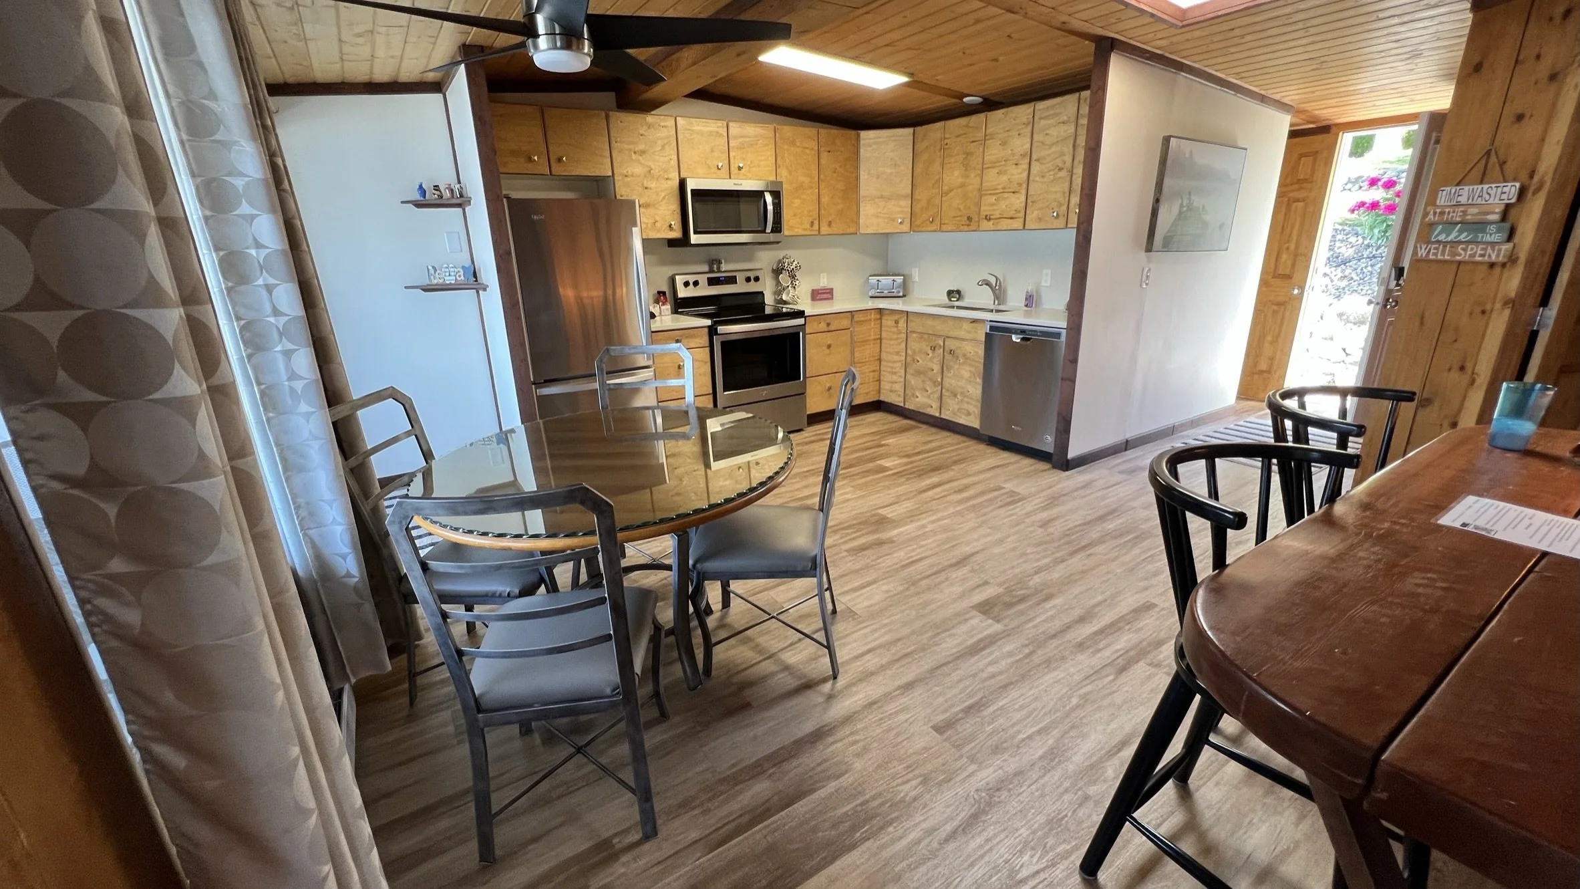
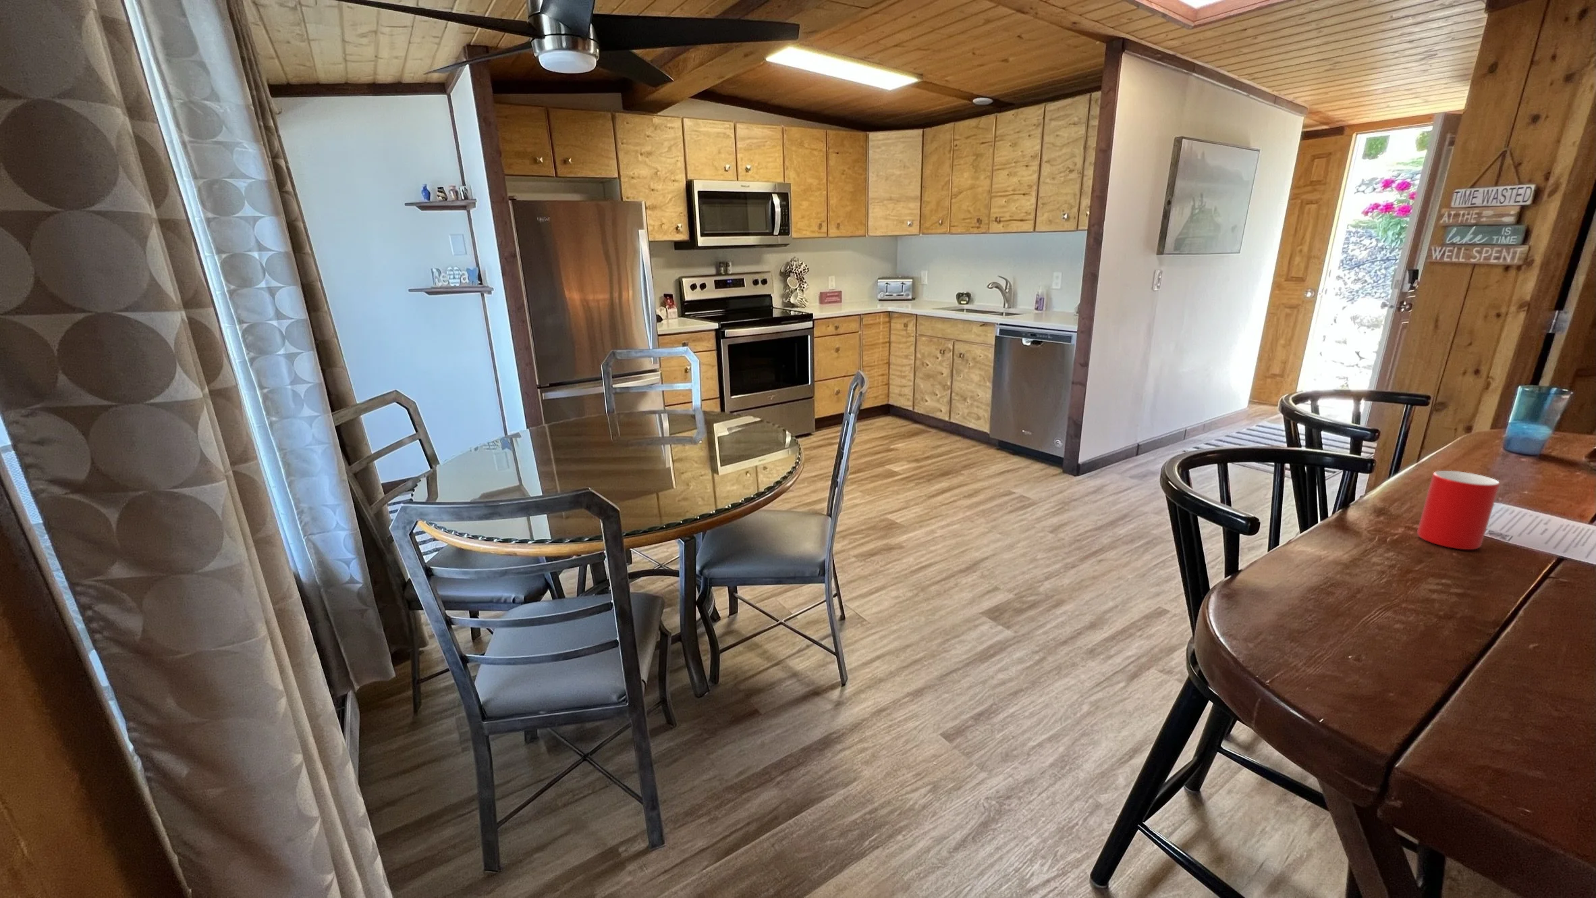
+ cup (1457, 507)
